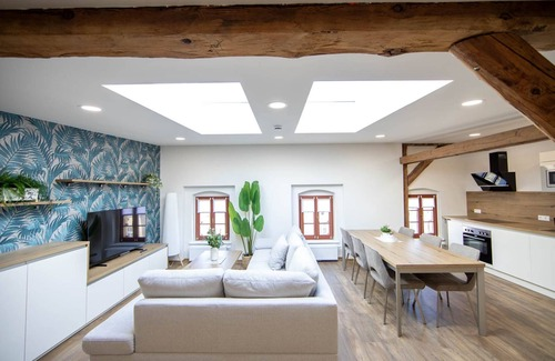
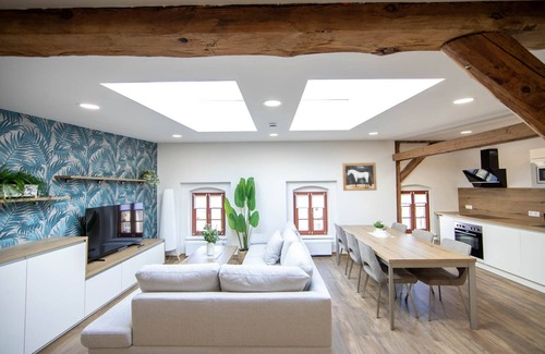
+ wall art (359, 176)
